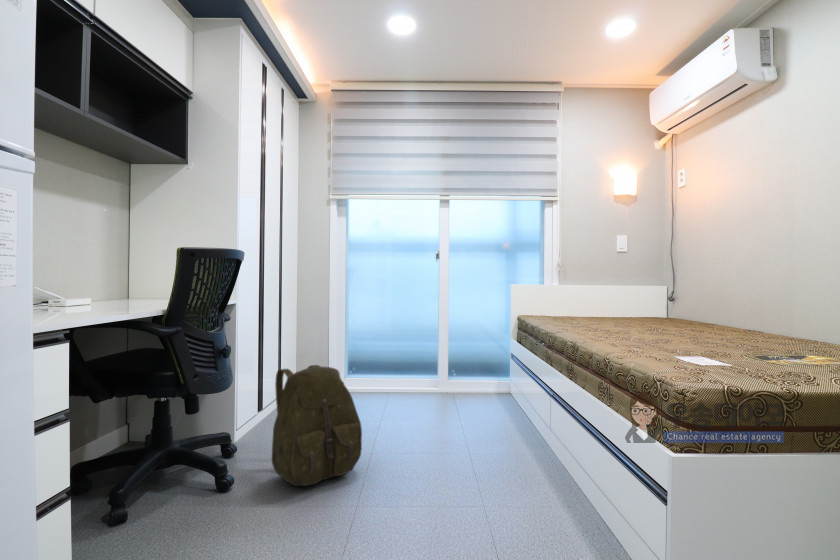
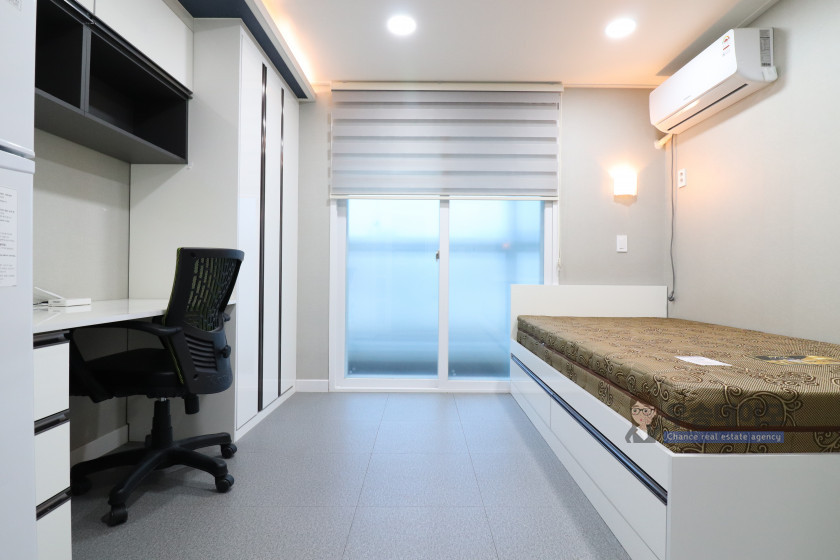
- backpack (312, 419)
